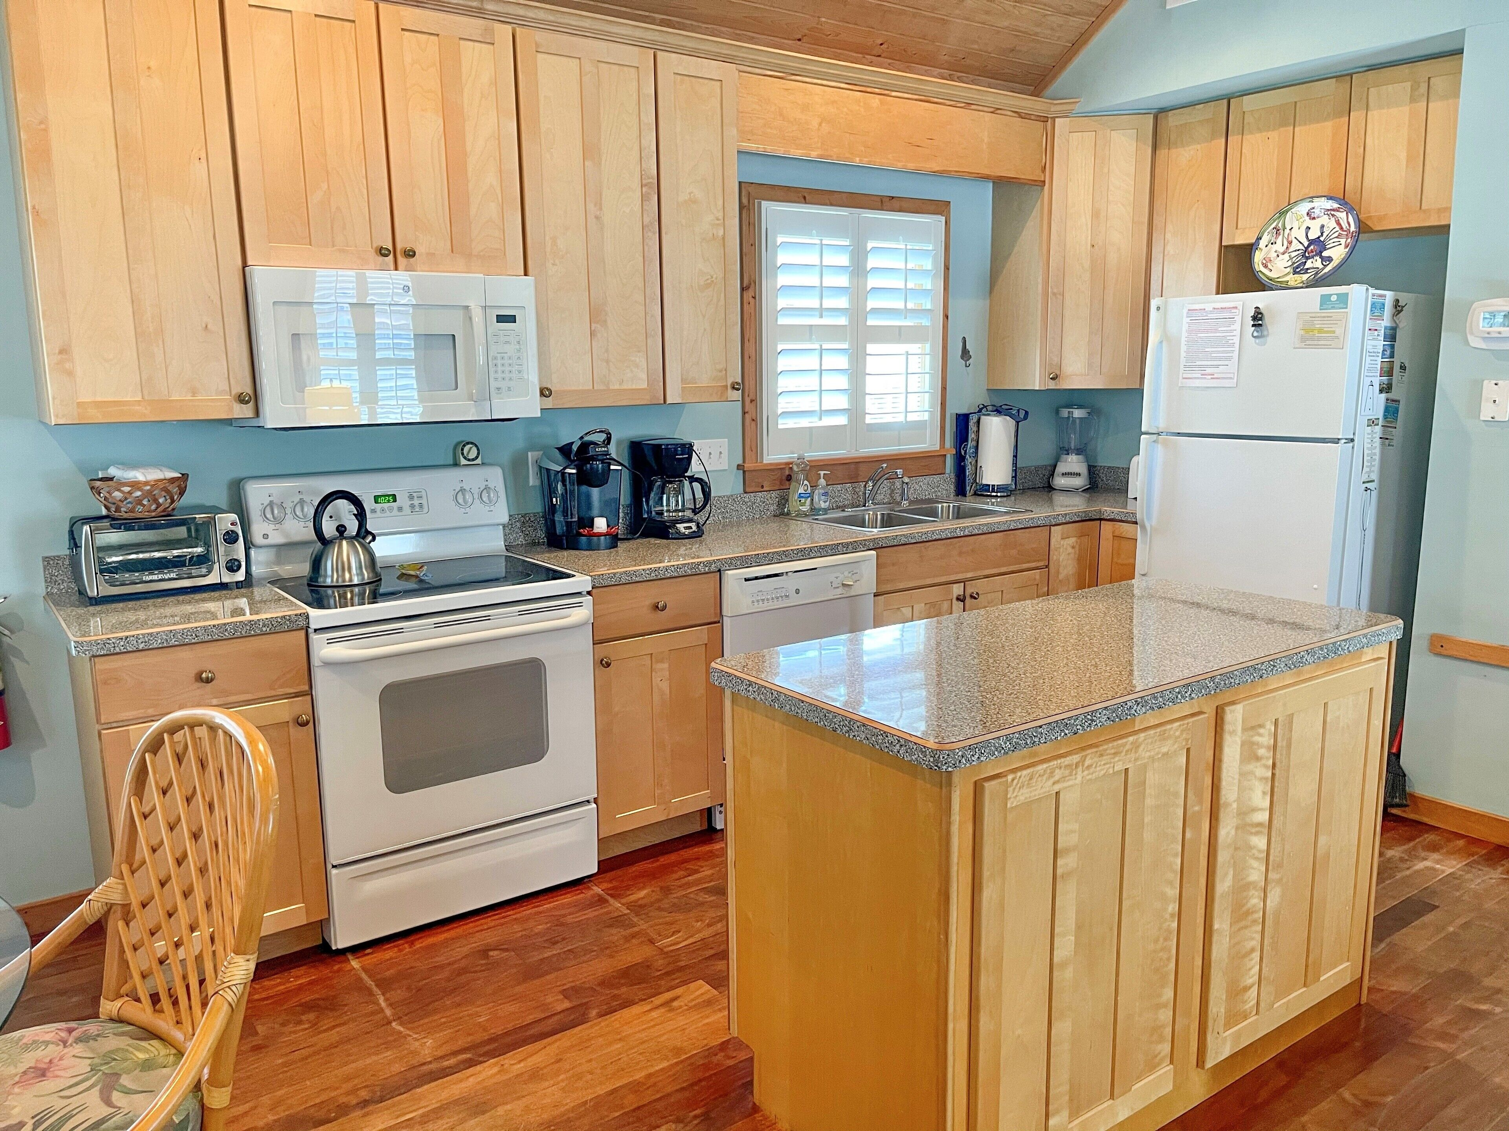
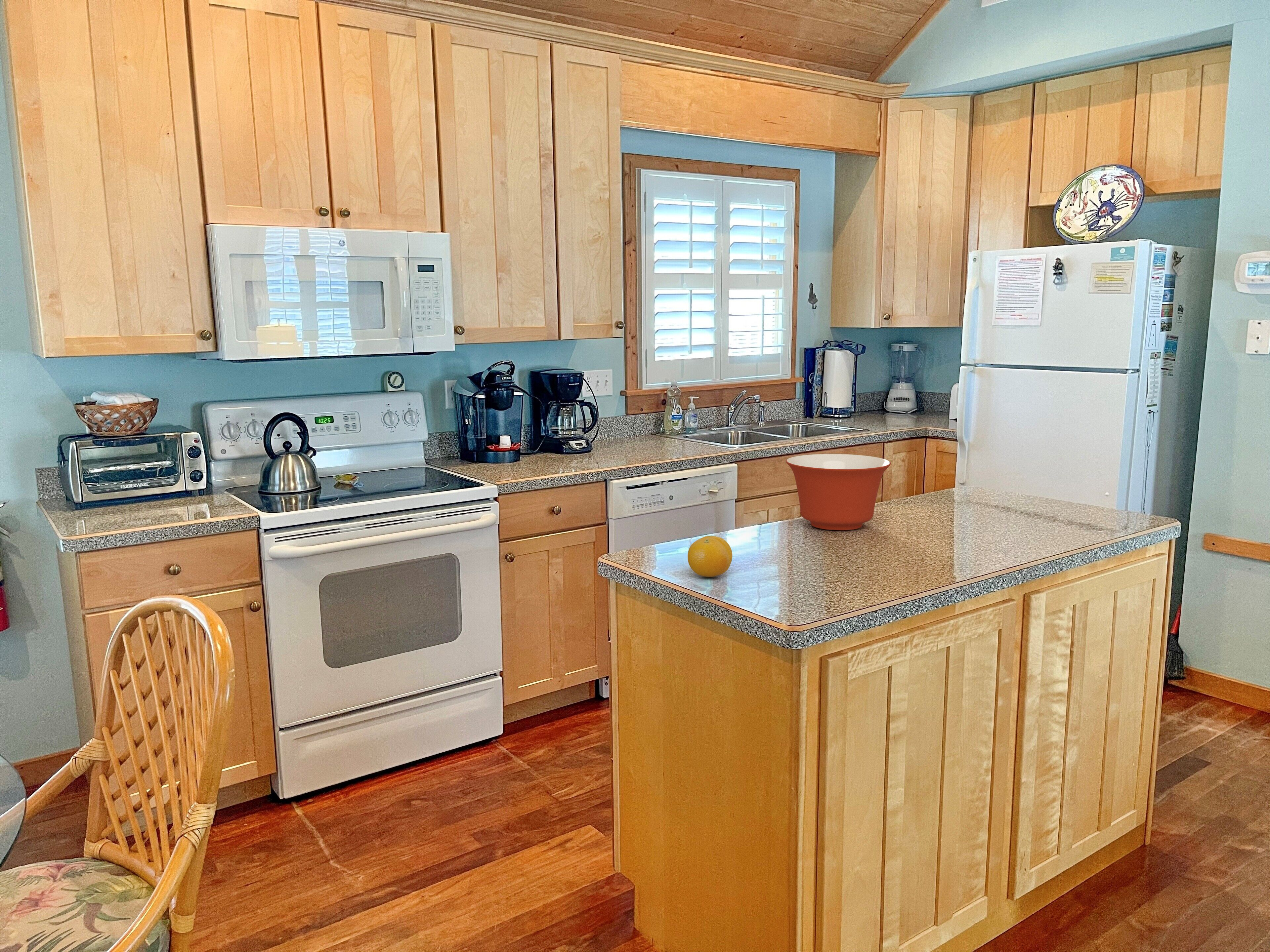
+ mixing bowl (837, 493)
+ fruit (710, 556)
